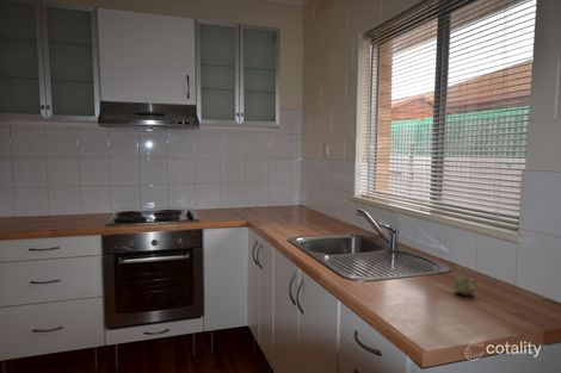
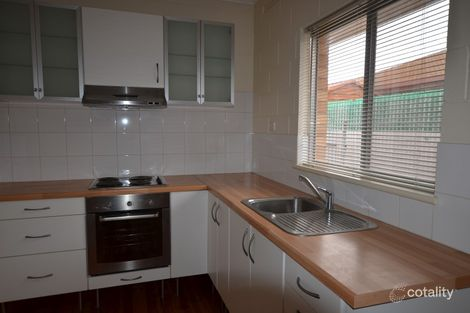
- apple (466, 285)
